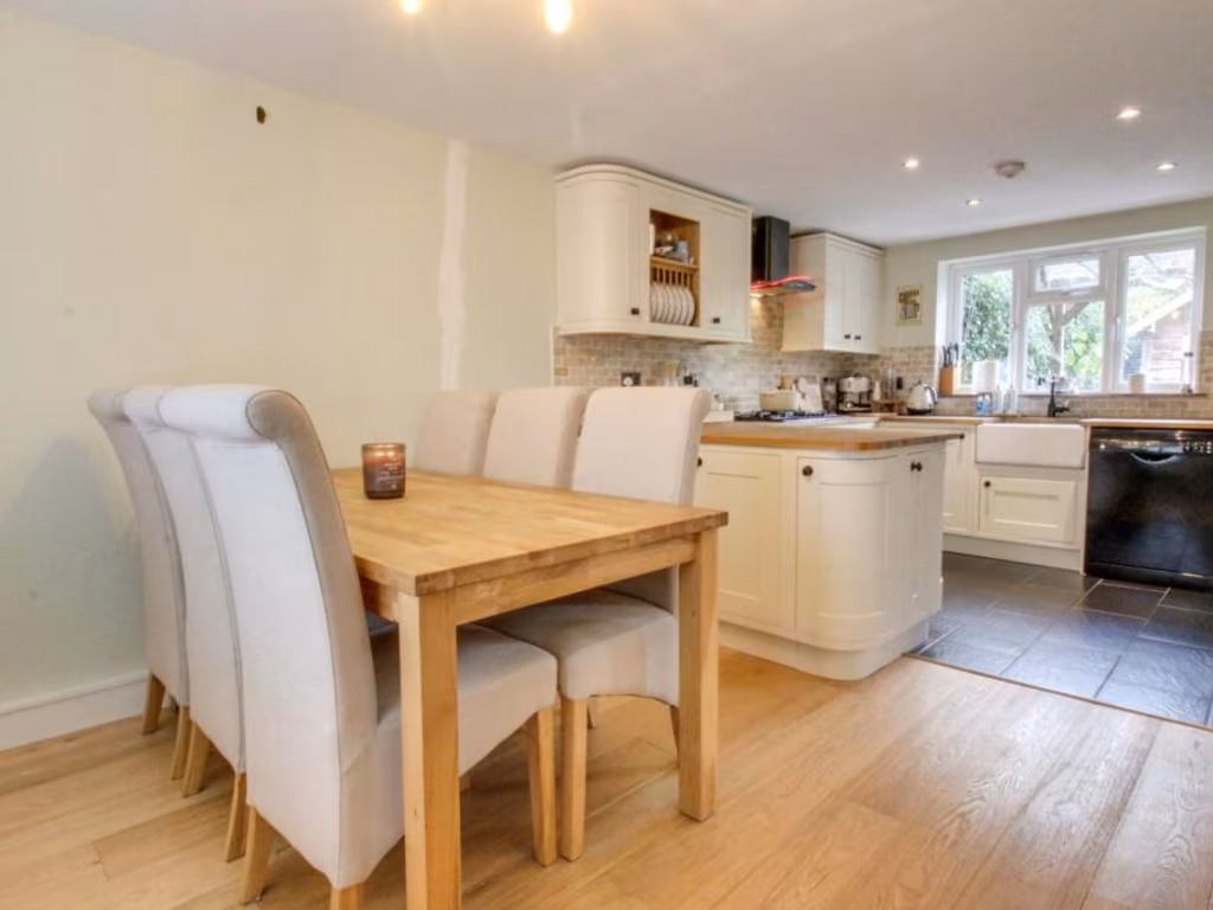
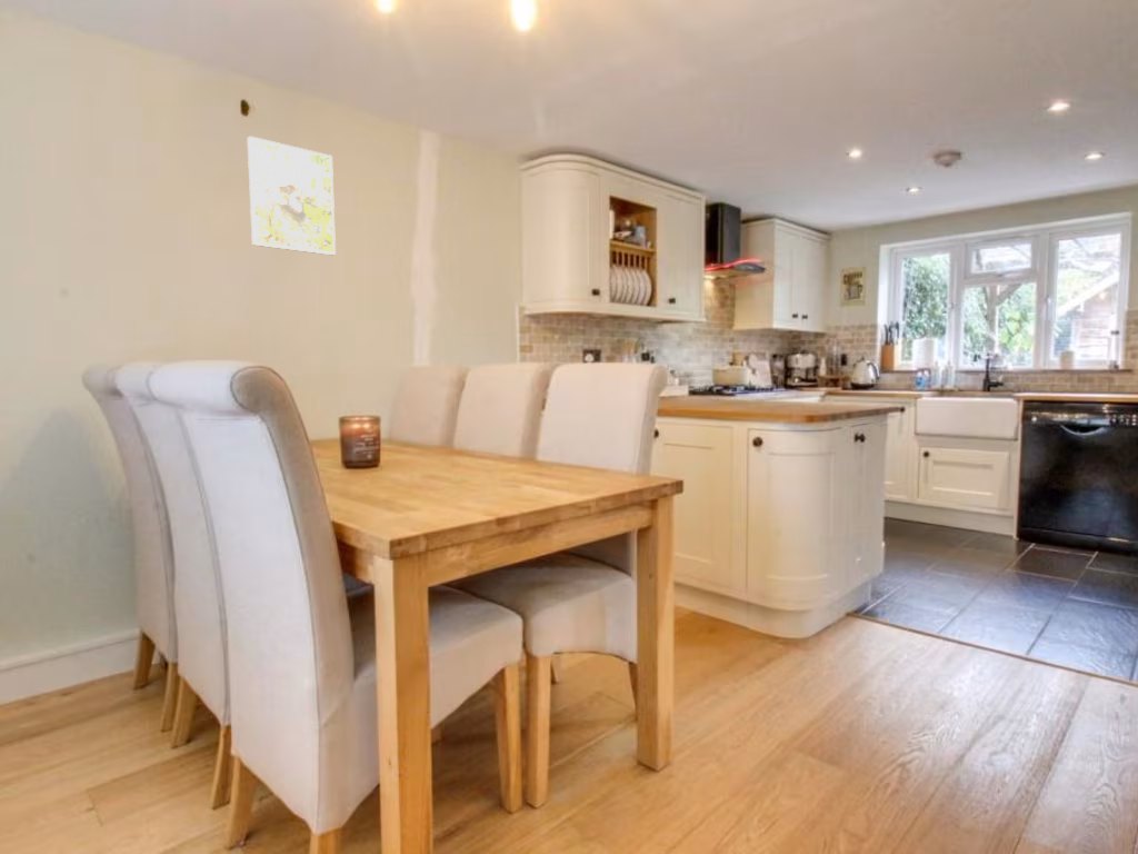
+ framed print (293, 198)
